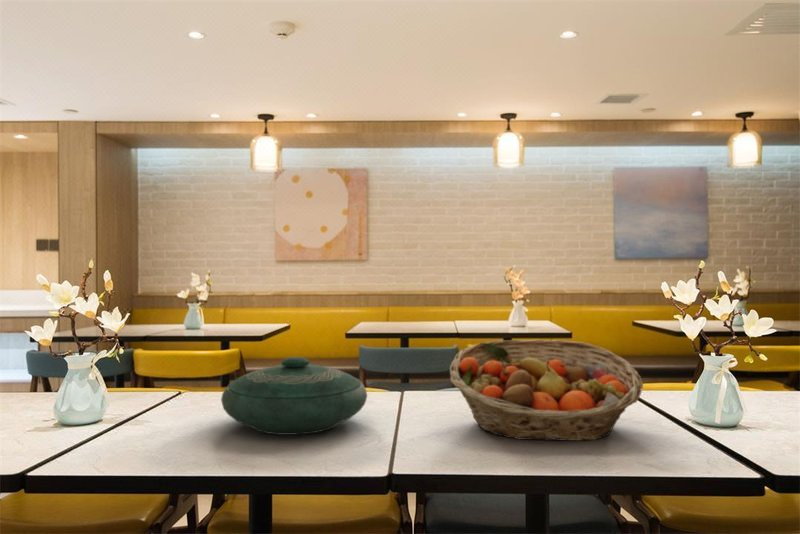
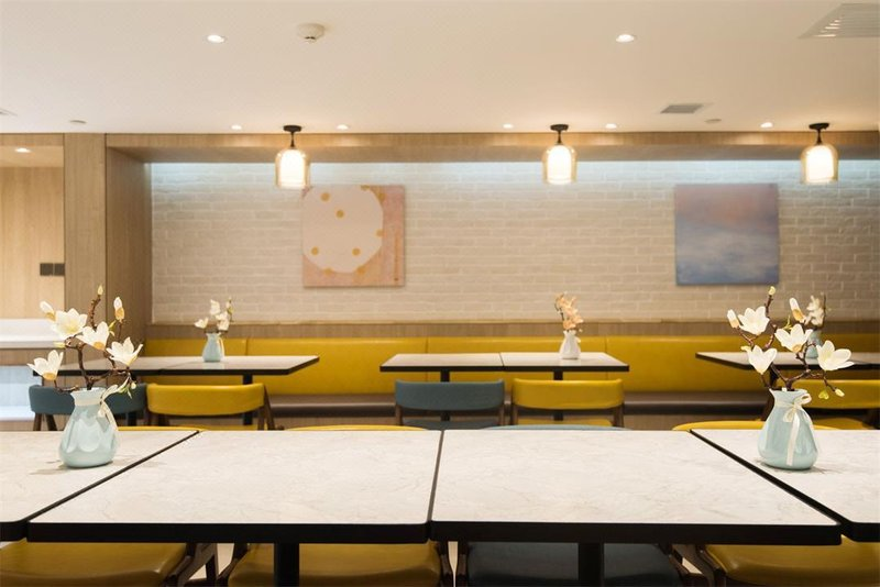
- decorative bowl (295, 390)
- fruit basket (542, 386)
